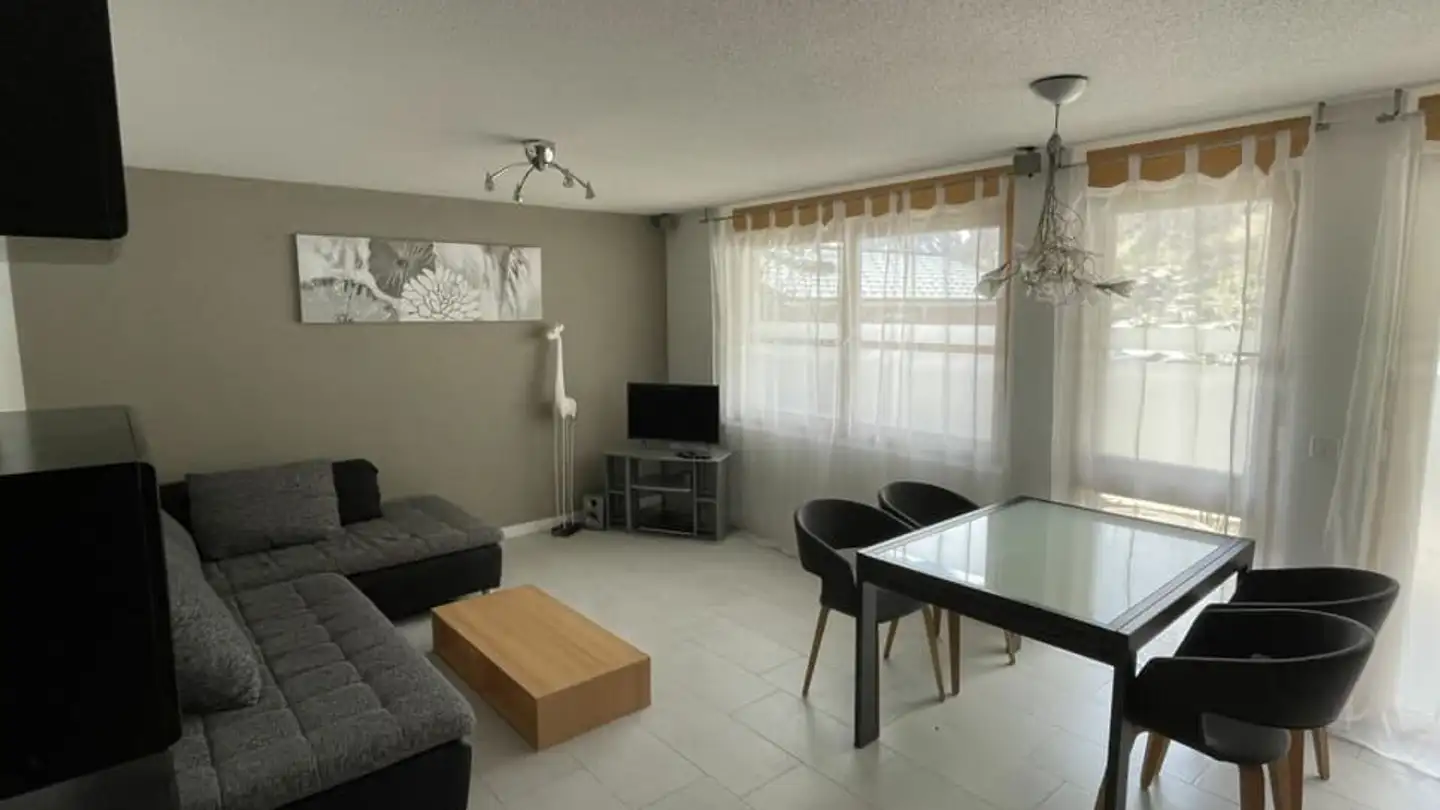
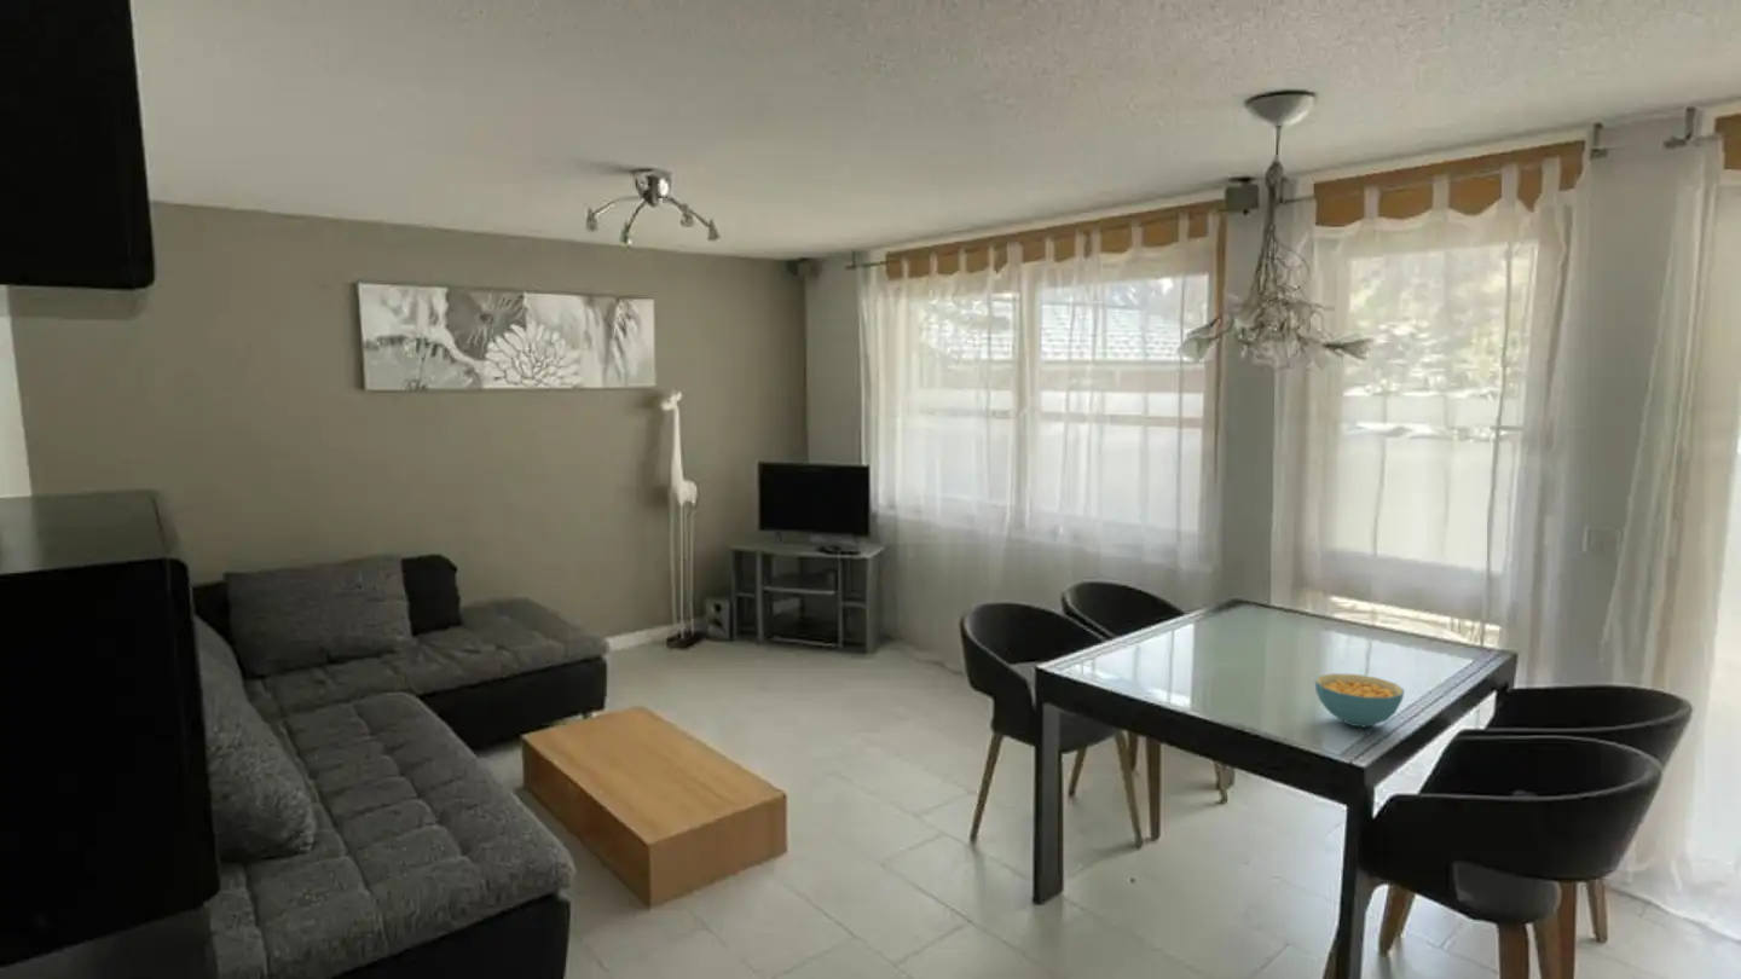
+ cereal bowl (1358, 703)
